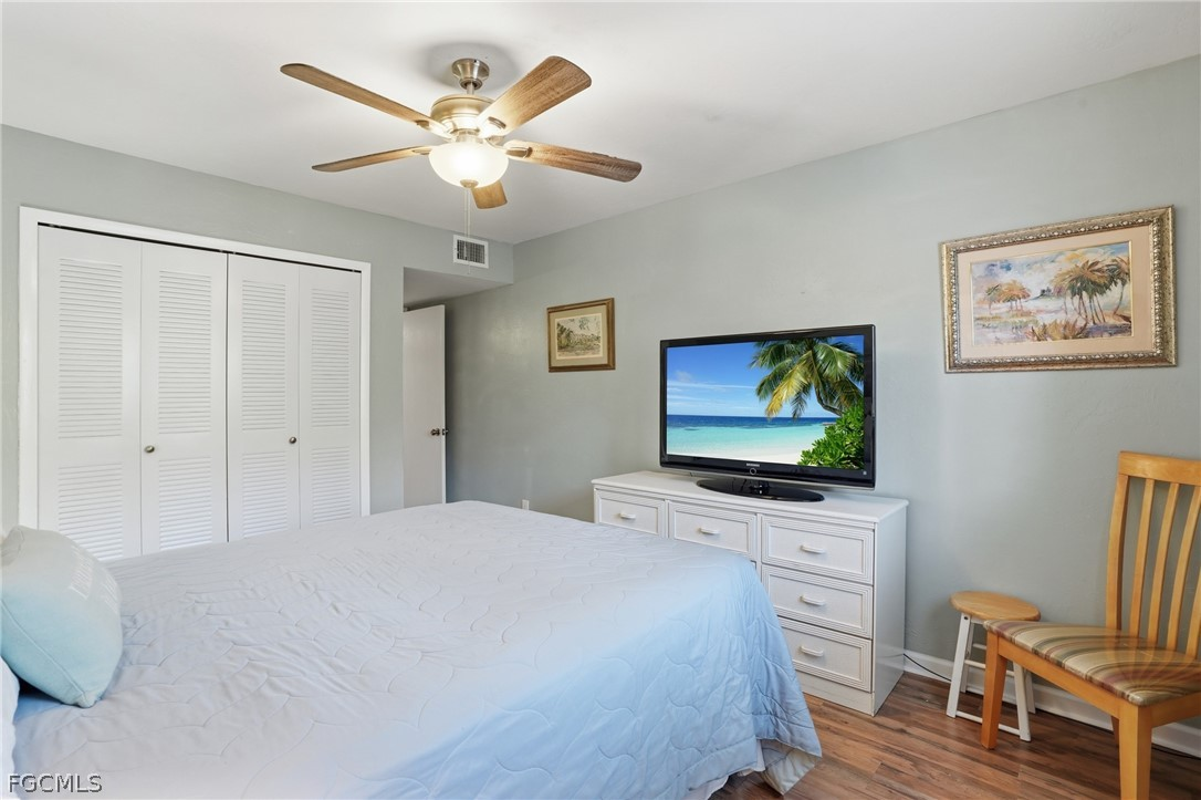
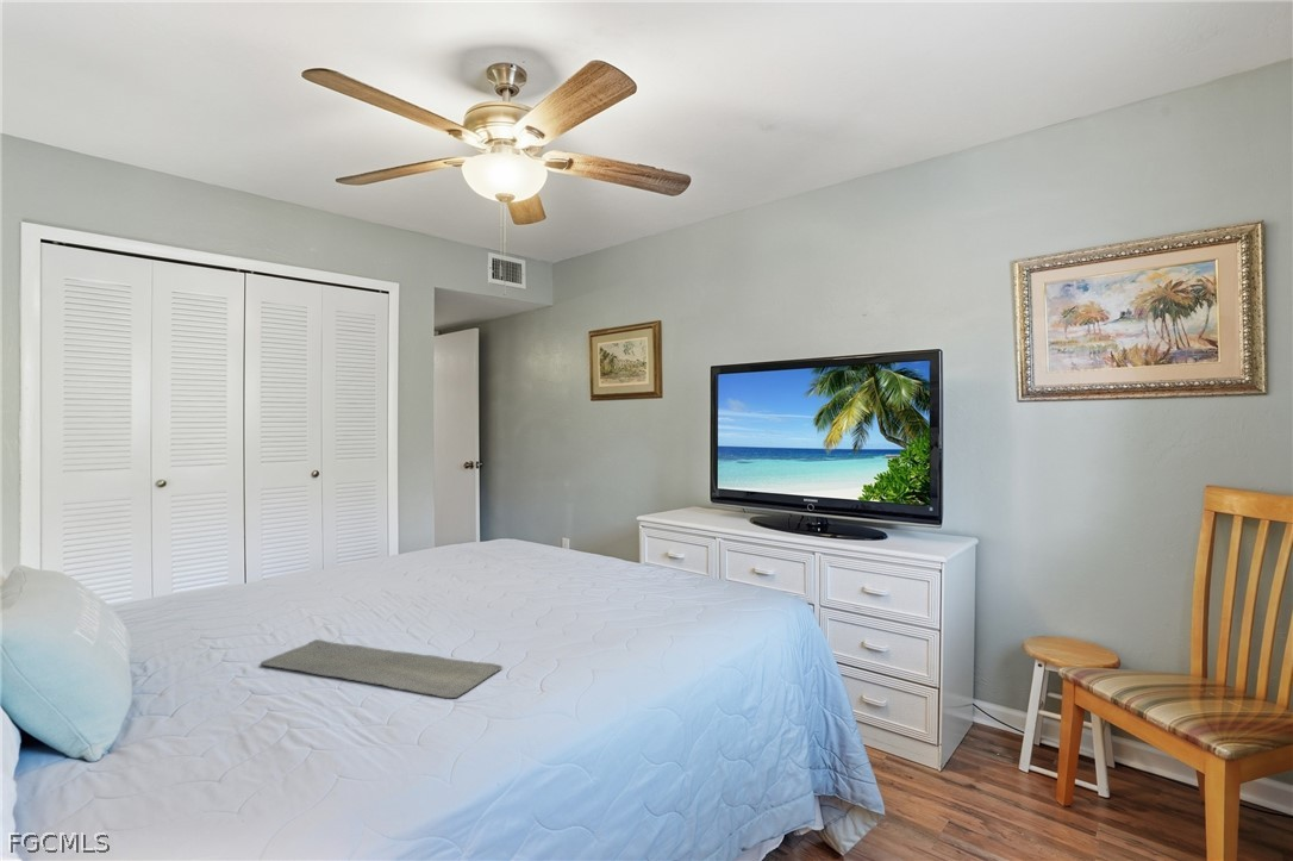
+ bath mat (377, 665)
